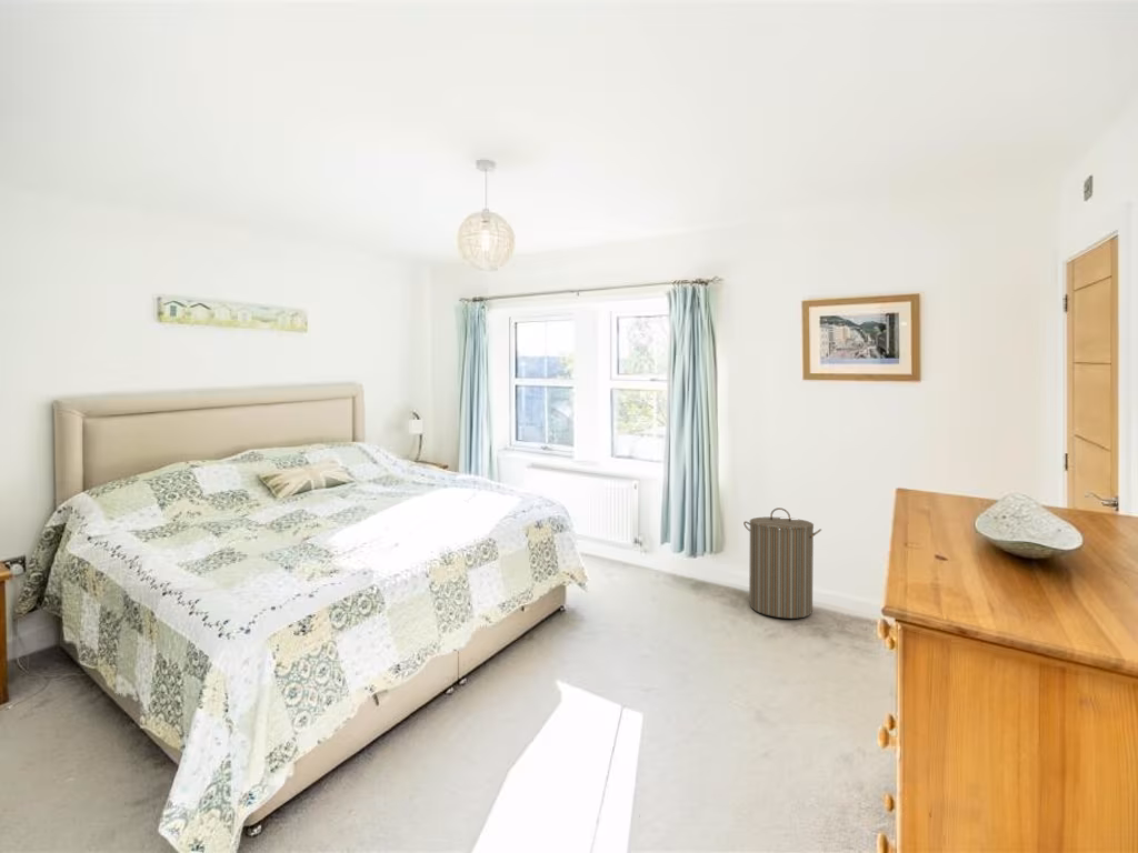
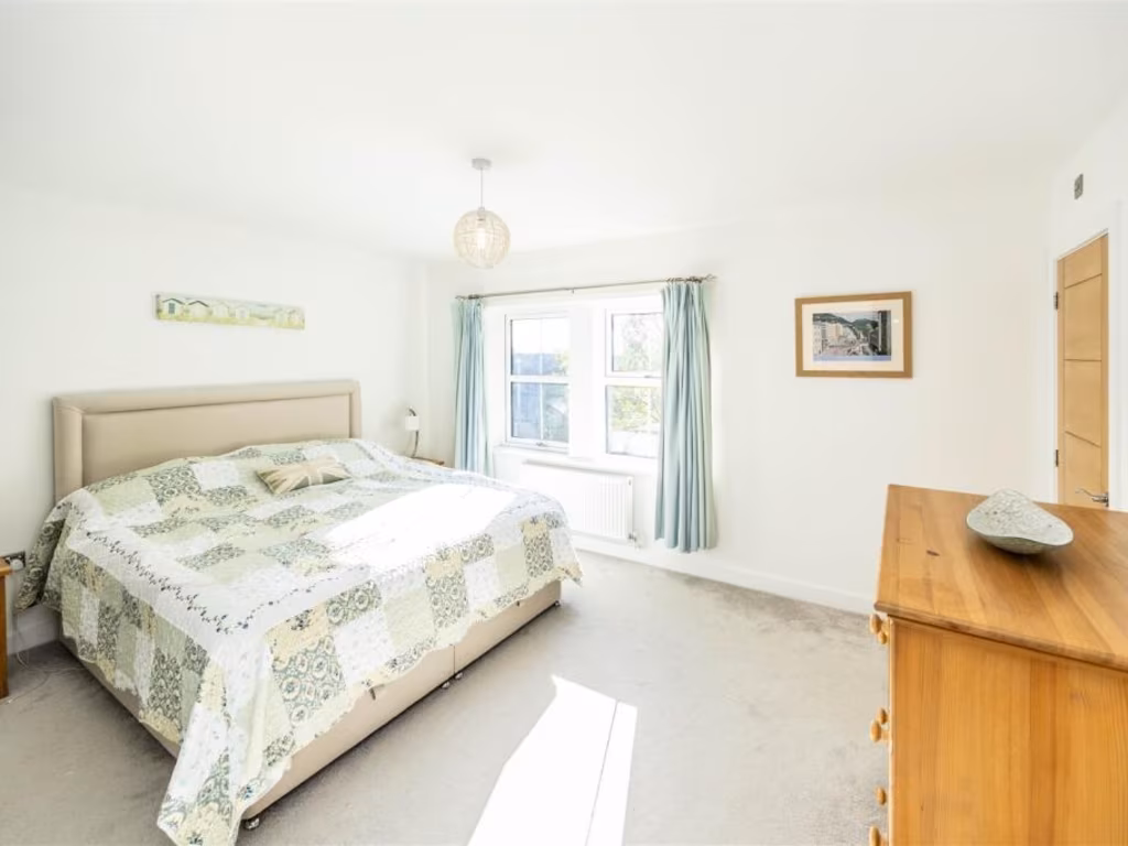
- laundry hamper (780, 558)
